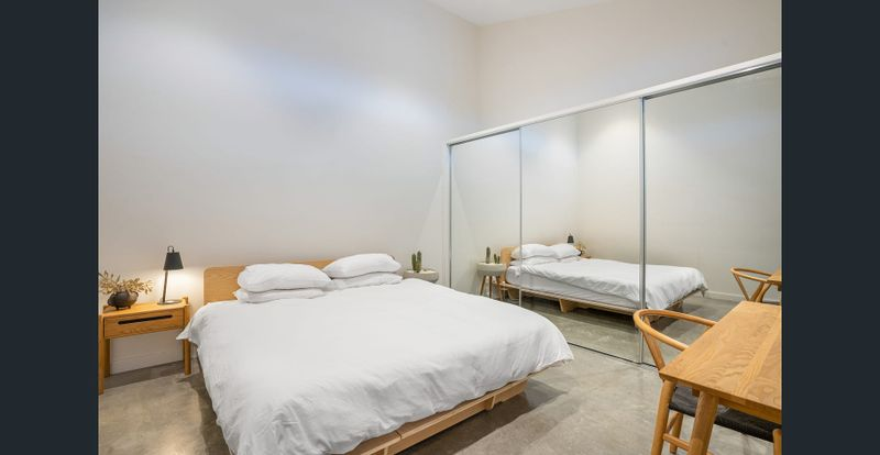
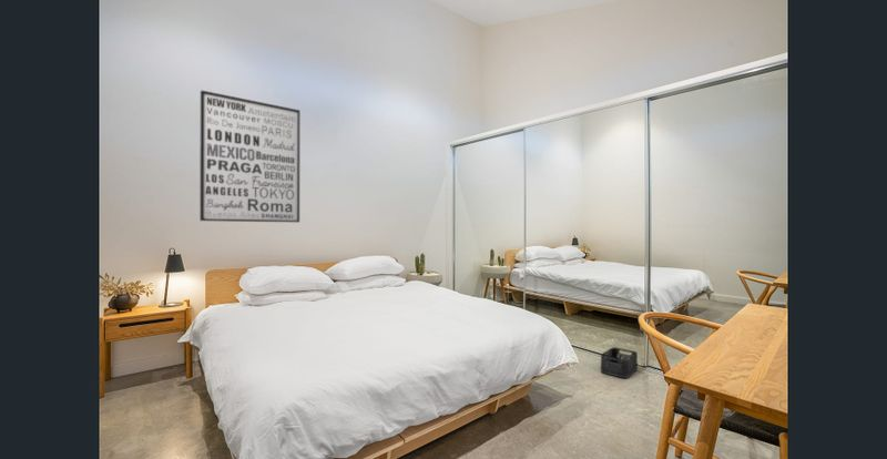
+ wall art (253, 161)
+ storage bin (619, 361)
